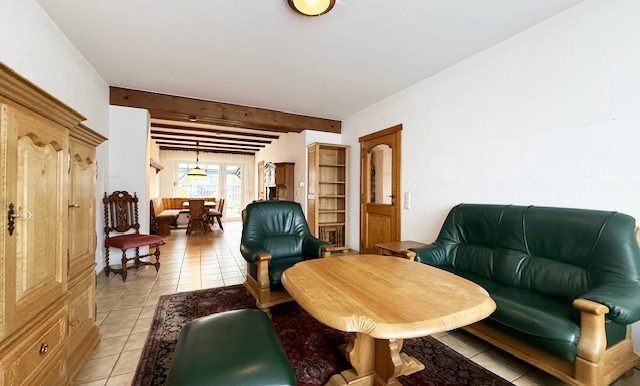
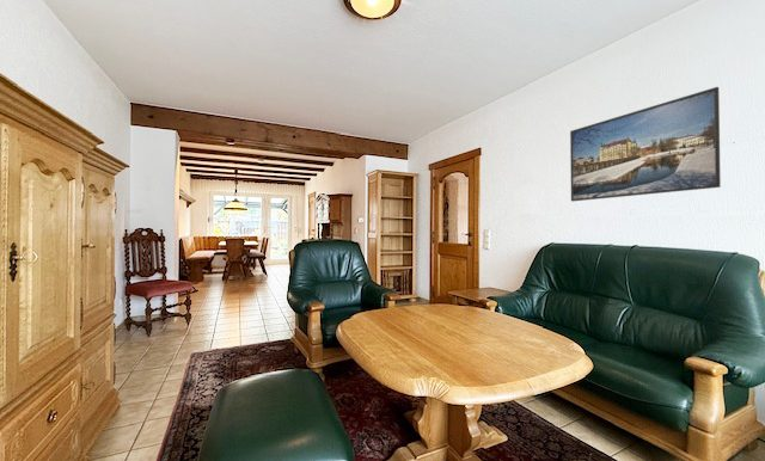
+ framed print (631, 154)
